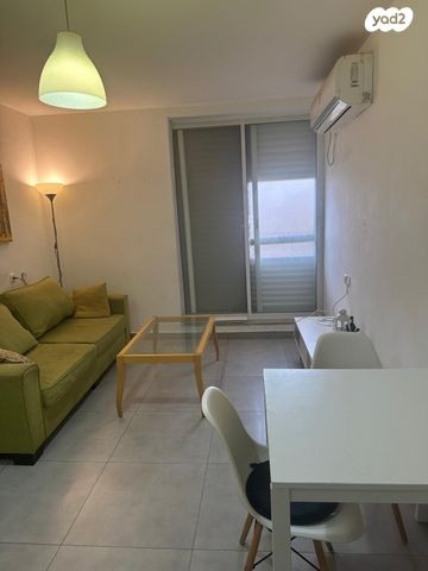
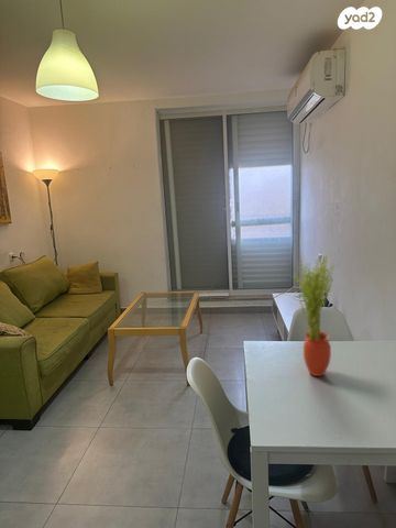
+ potted plant (312, 314)
